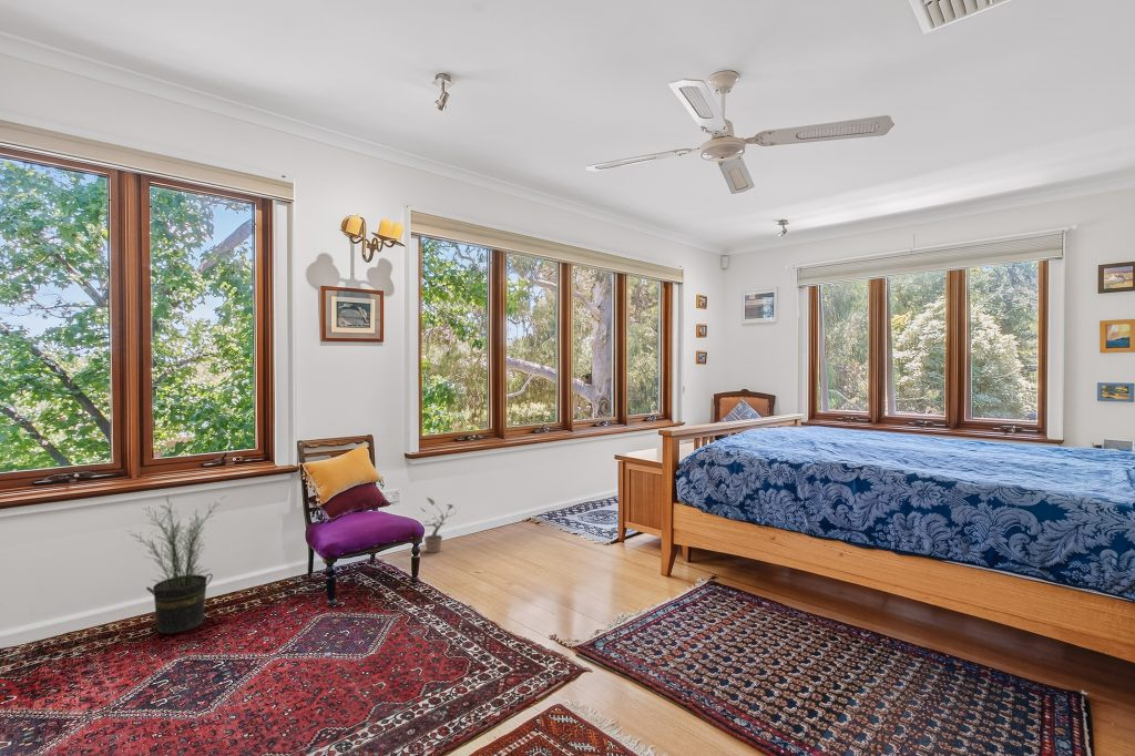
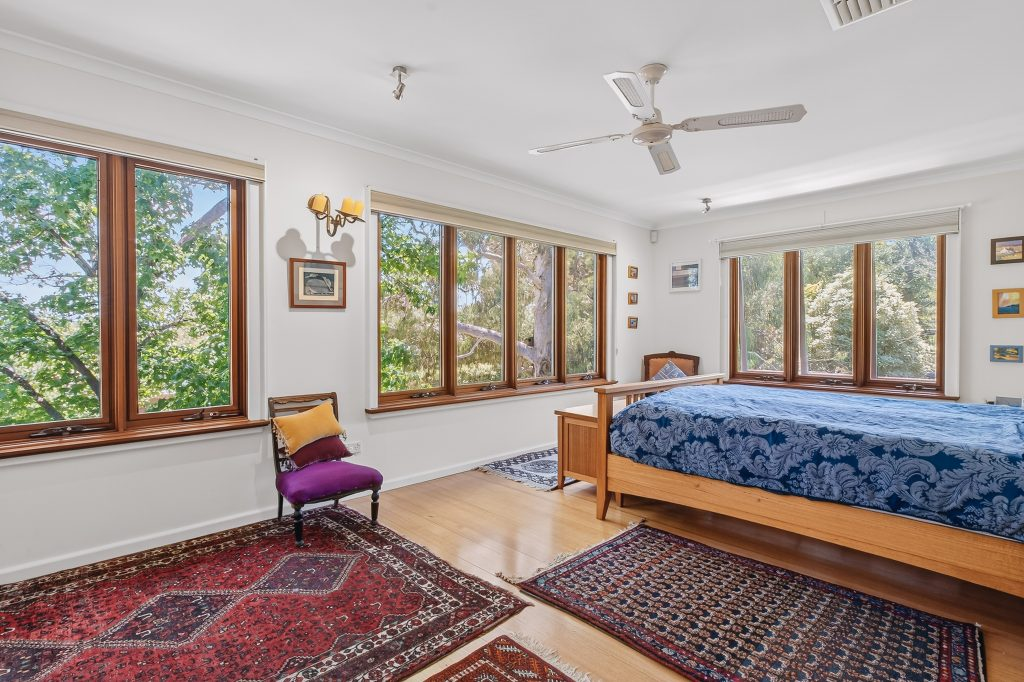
- potted plant (176, 561)
- potted plant (436, 524)
